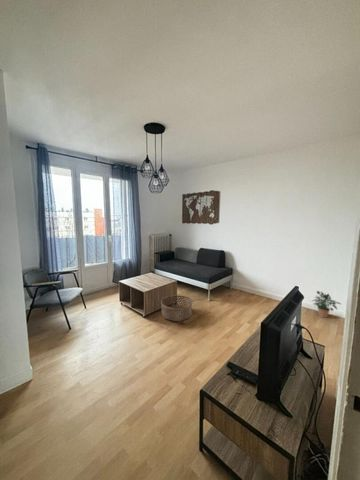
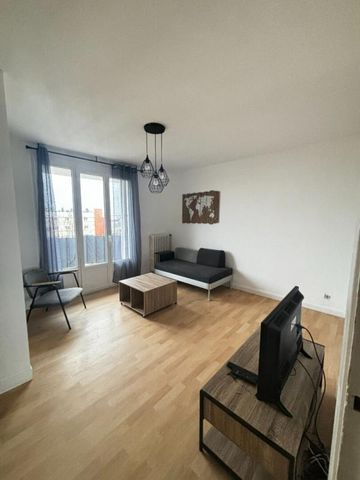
- potted plant (326, 304)
- basket (177, 307)
